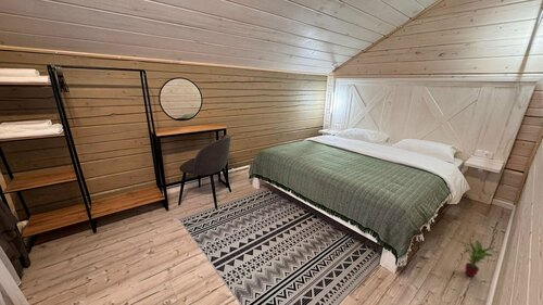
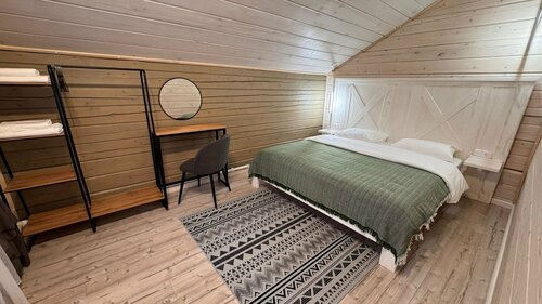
- potted plant (470, 257)
